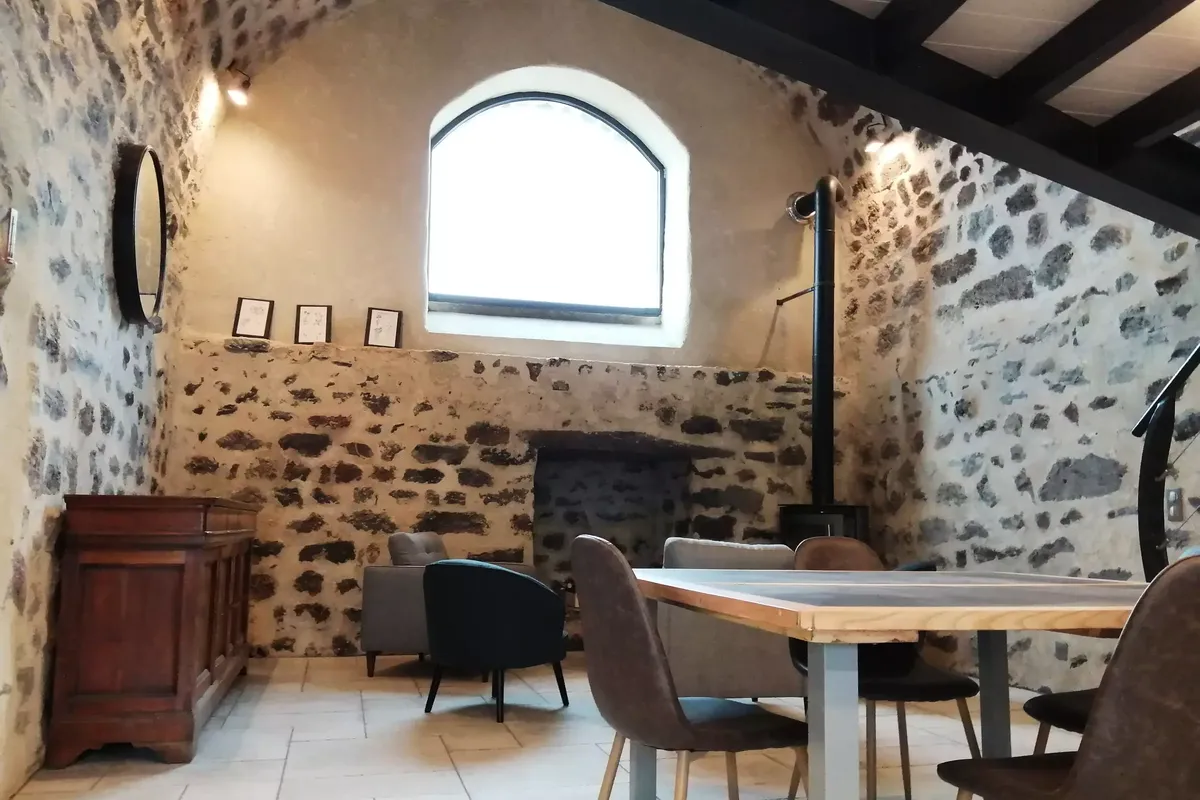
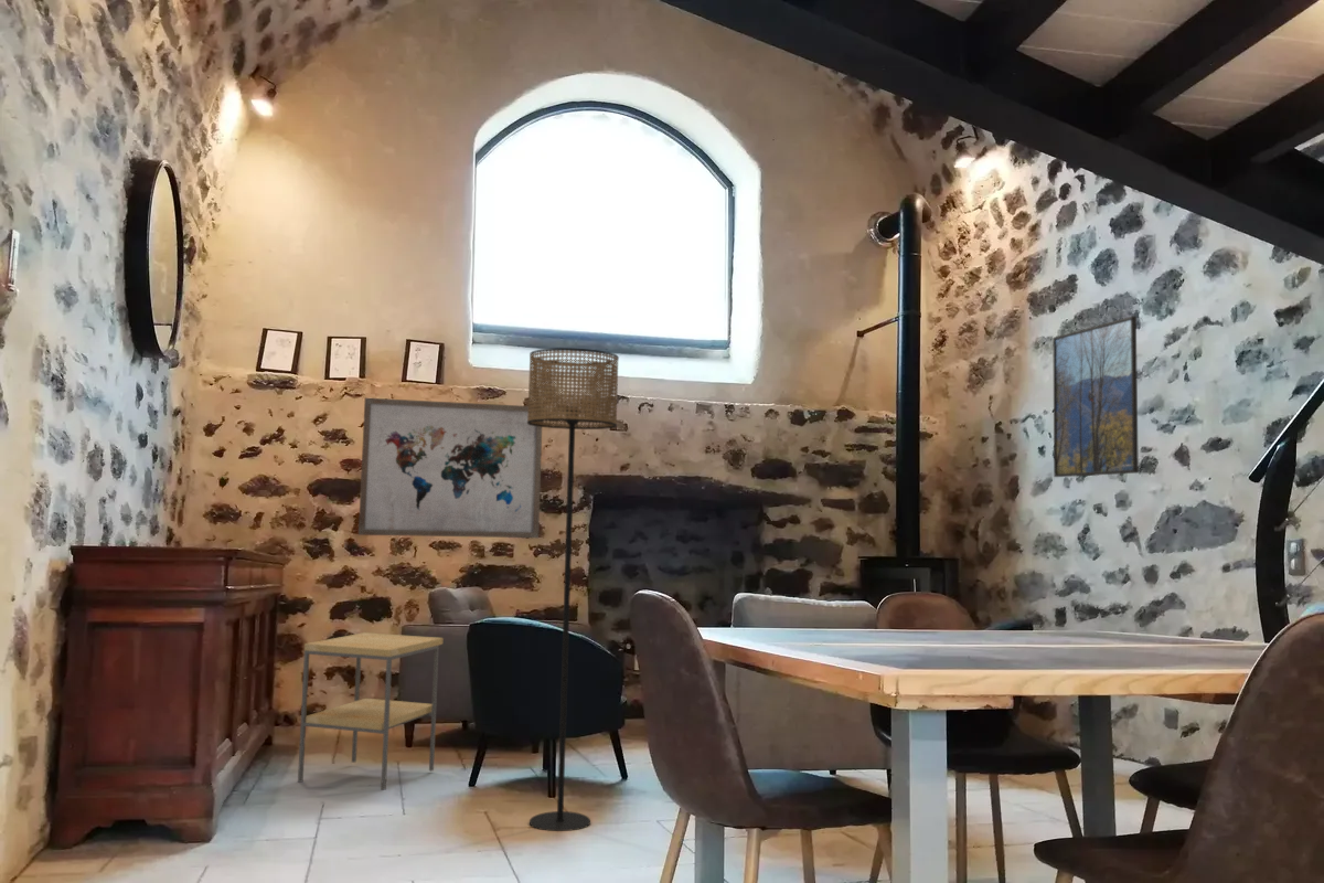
+ wall art (452, 469)
+ side table (373, 708)
+ floor lamp (567, 585)
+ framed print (1092, 401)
